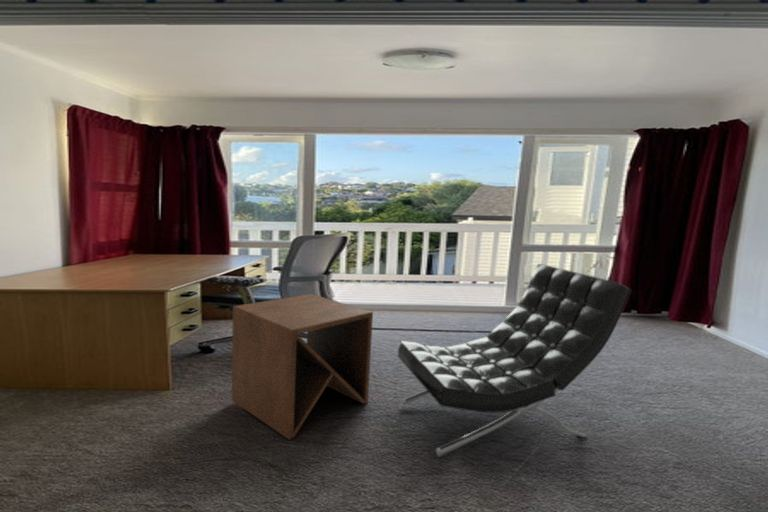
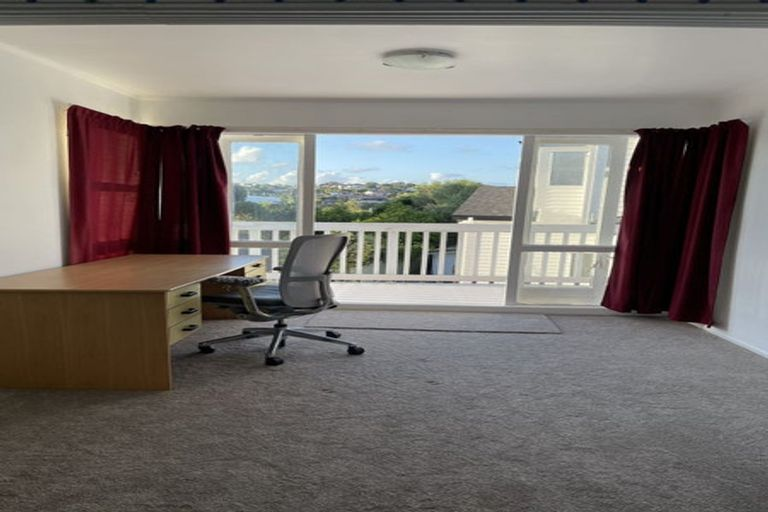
- lounge chair (504, 347)
- side table (302, 356)
